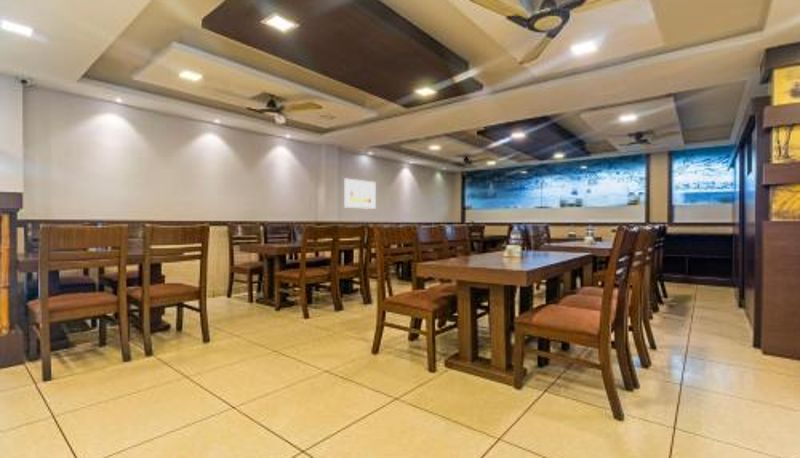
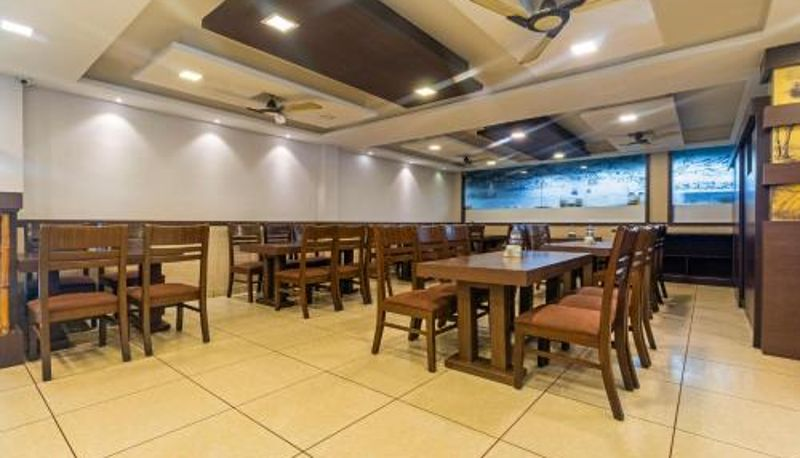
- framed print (360, 194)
